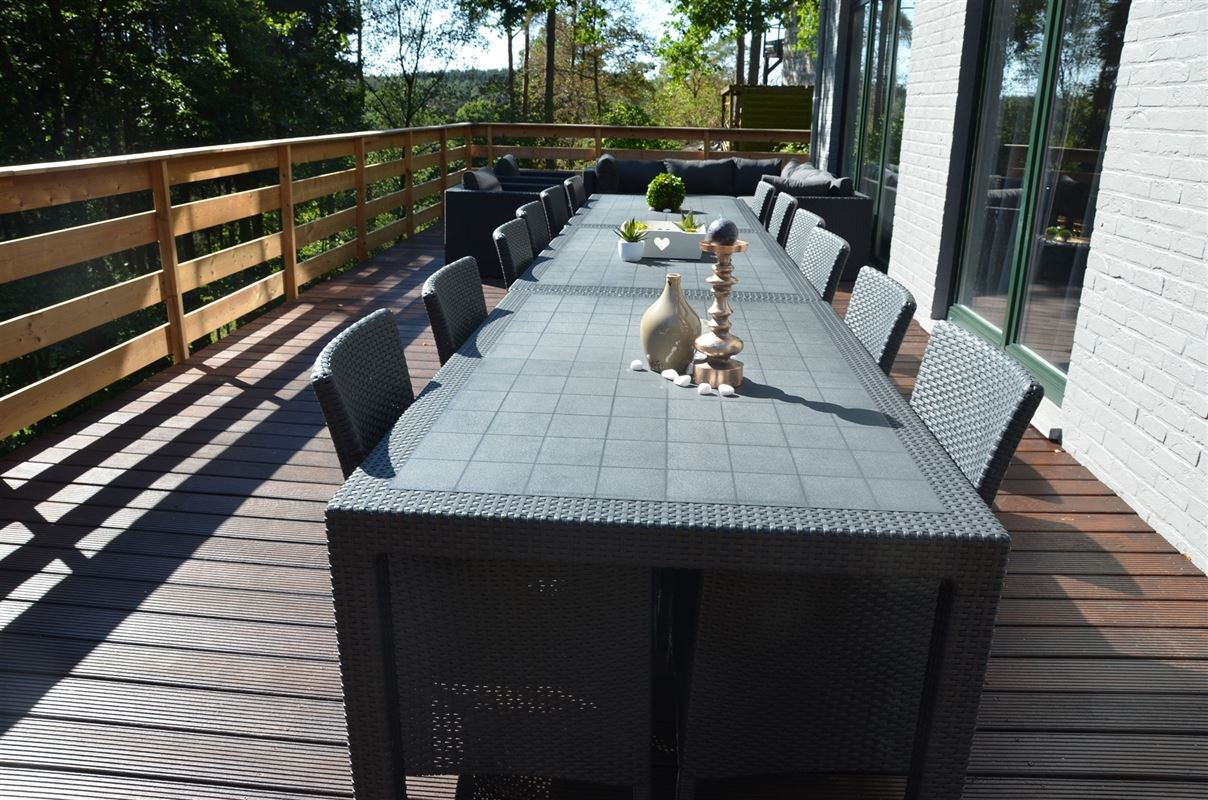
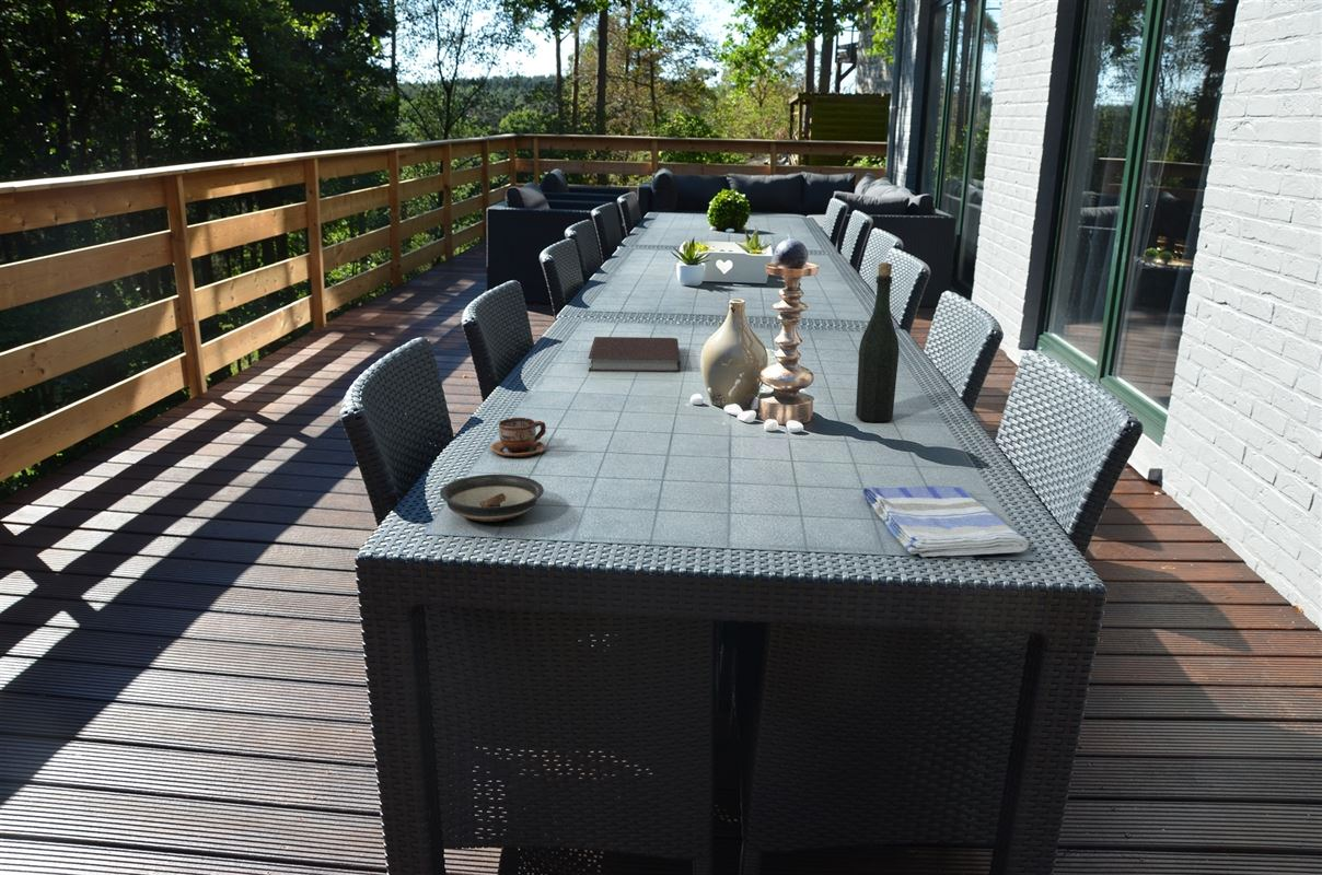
+ cup (520, 435)
+ notebook (635, 353)
+ dish towel (940, 516)
+ saucer (492, 501)
+ bottle (879, 341)
